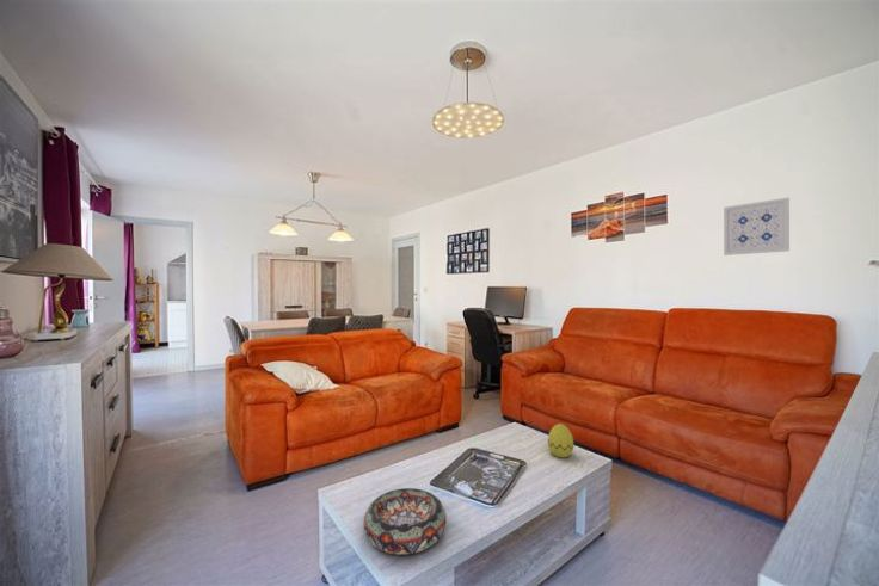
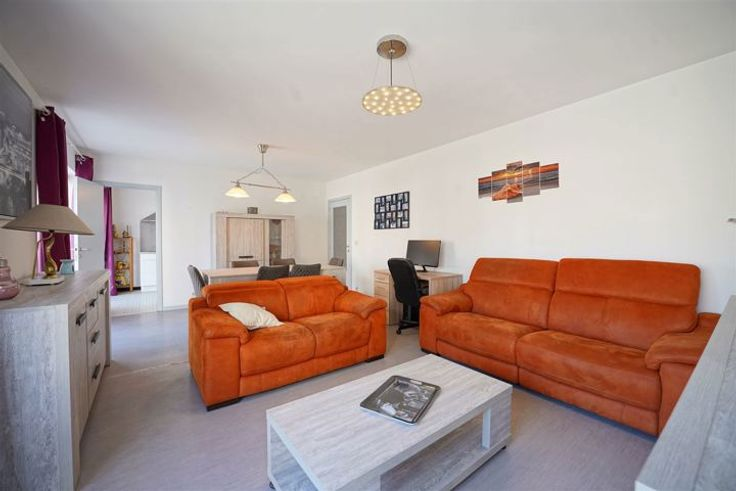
- wall art (755, 228)
- decorative egg (560, 439)
- decorative bowl (405, 518)
